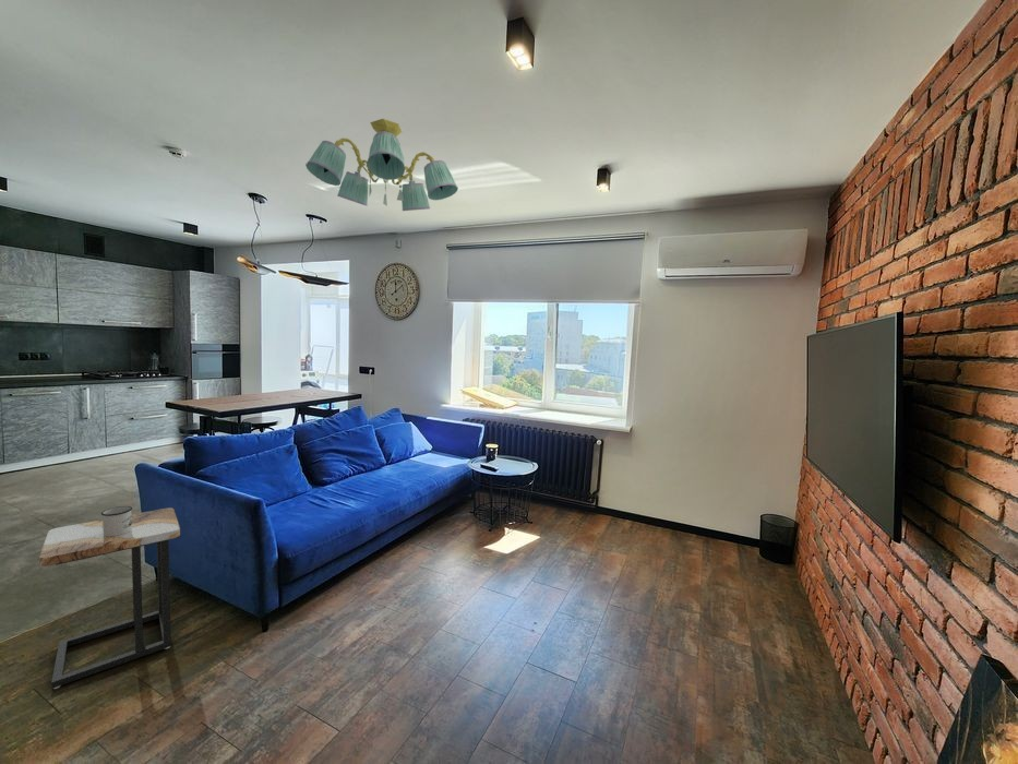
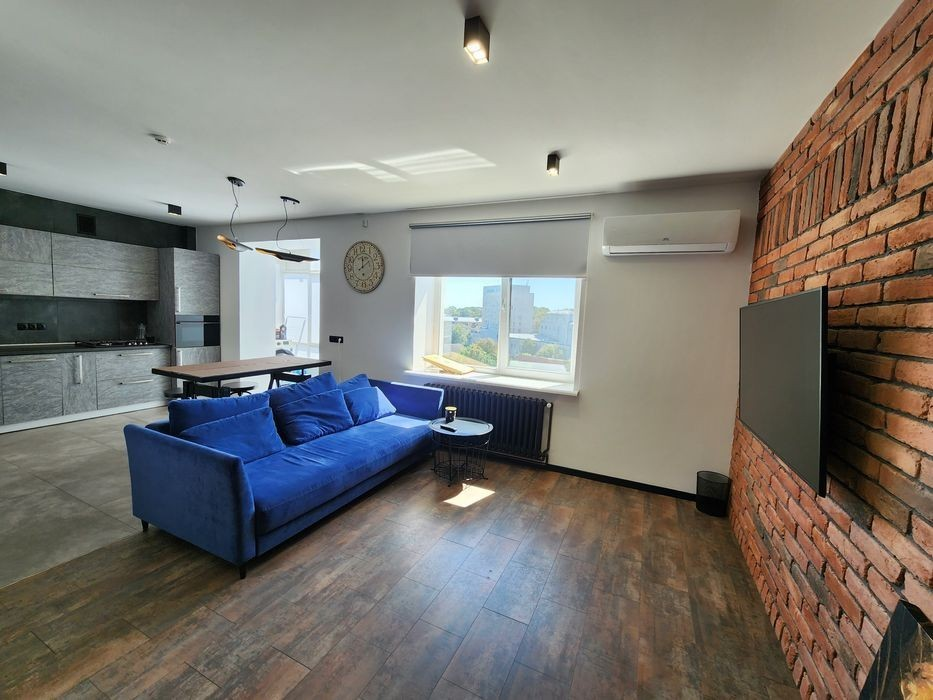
- mug (118, 520)
- chandelier (385, 164)
- side table (133, 588)
